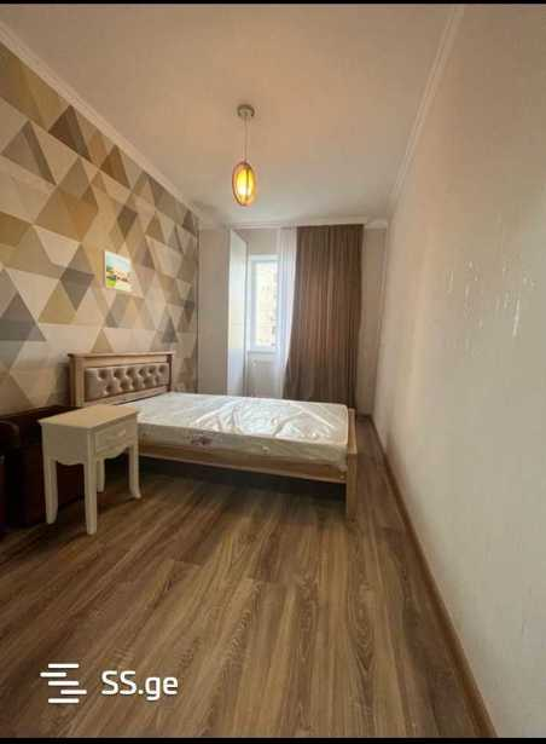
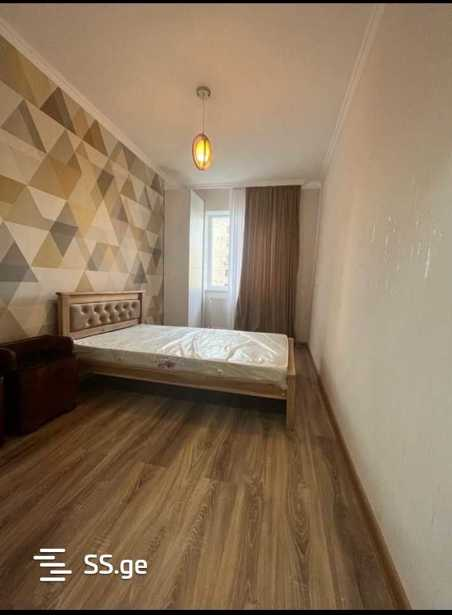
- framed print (117, 272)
- nightstand (97, 462)
